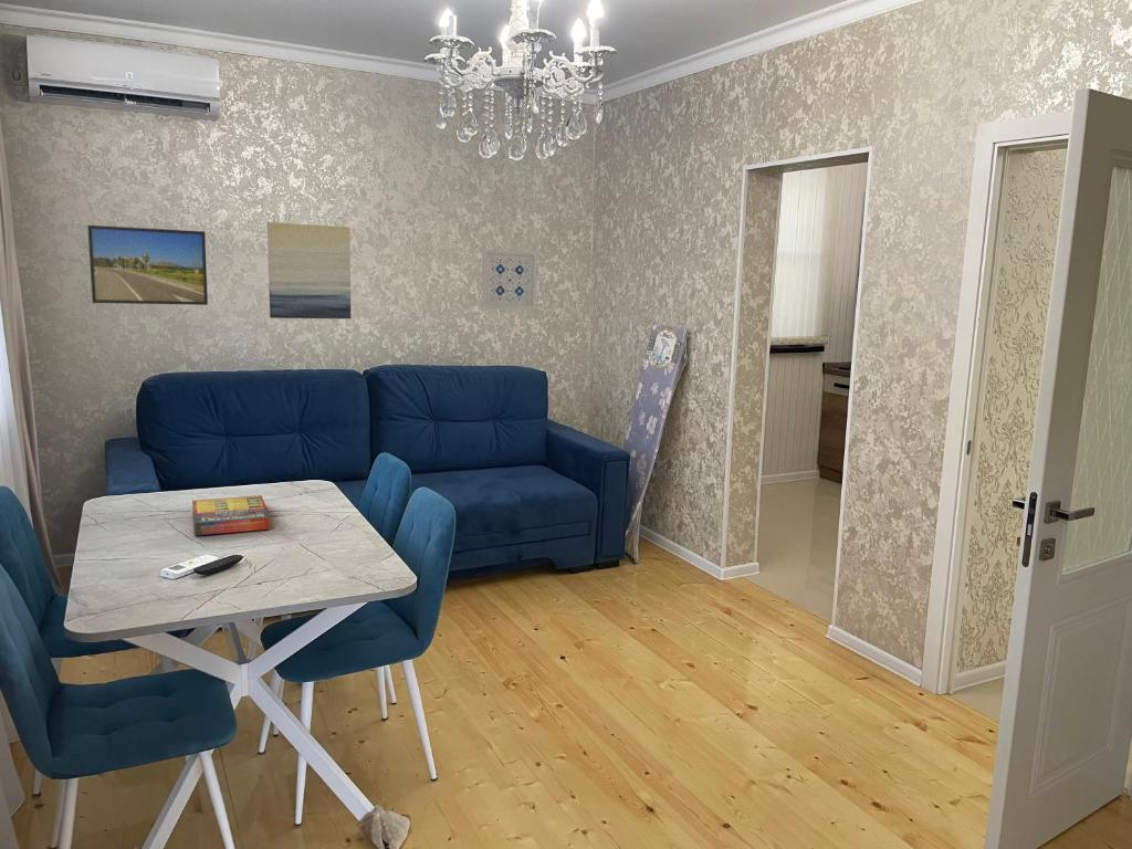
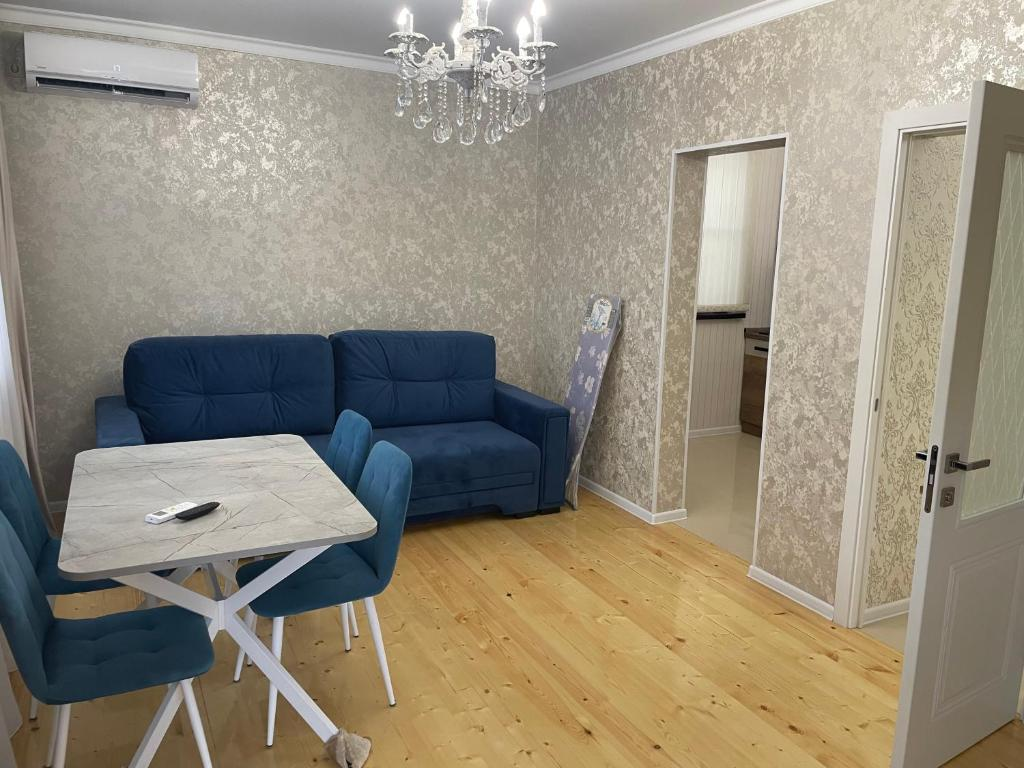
- wall art (509, 280)
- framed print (149, 266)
- wall art (310, 272)
- game compilation box (230, 514)
